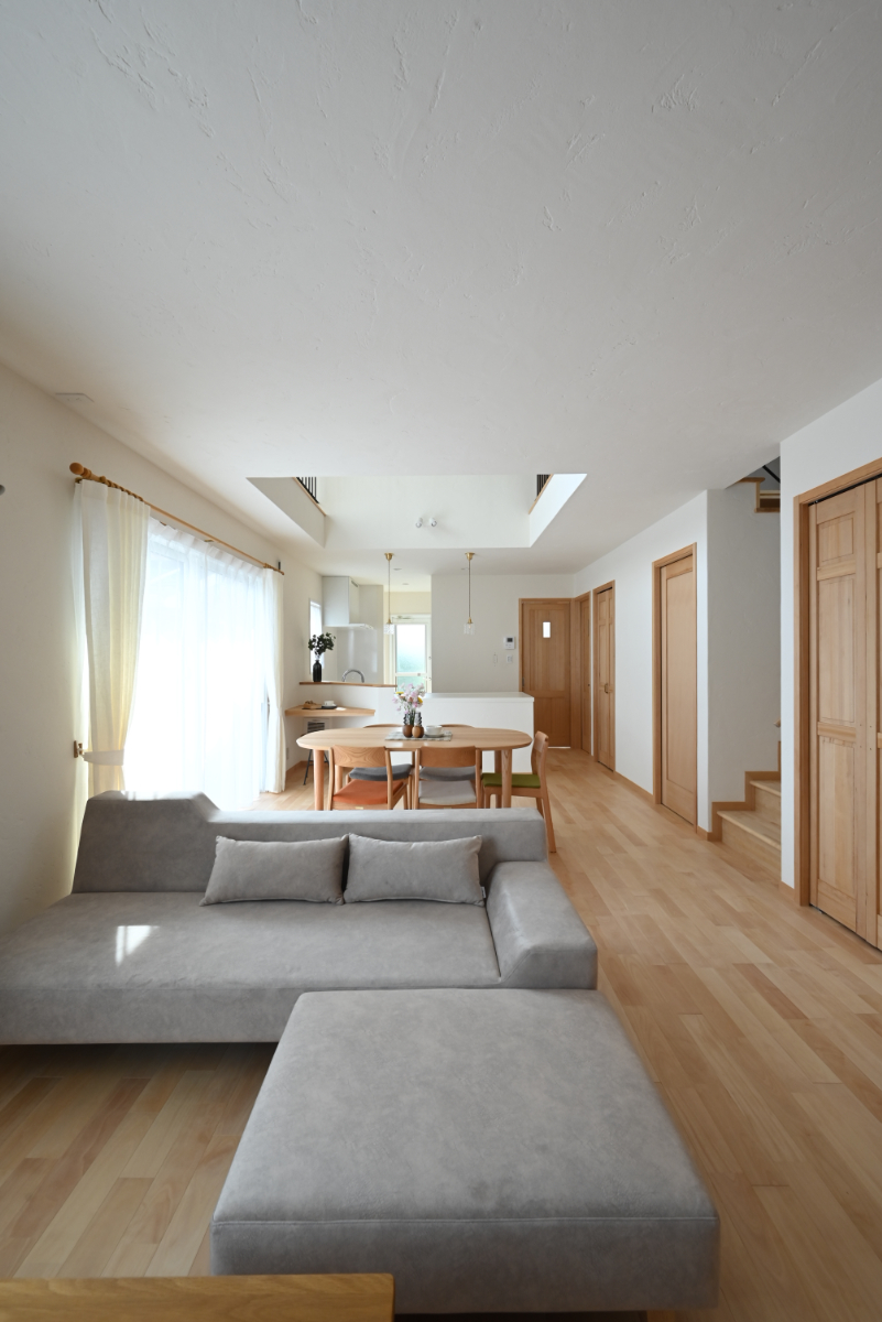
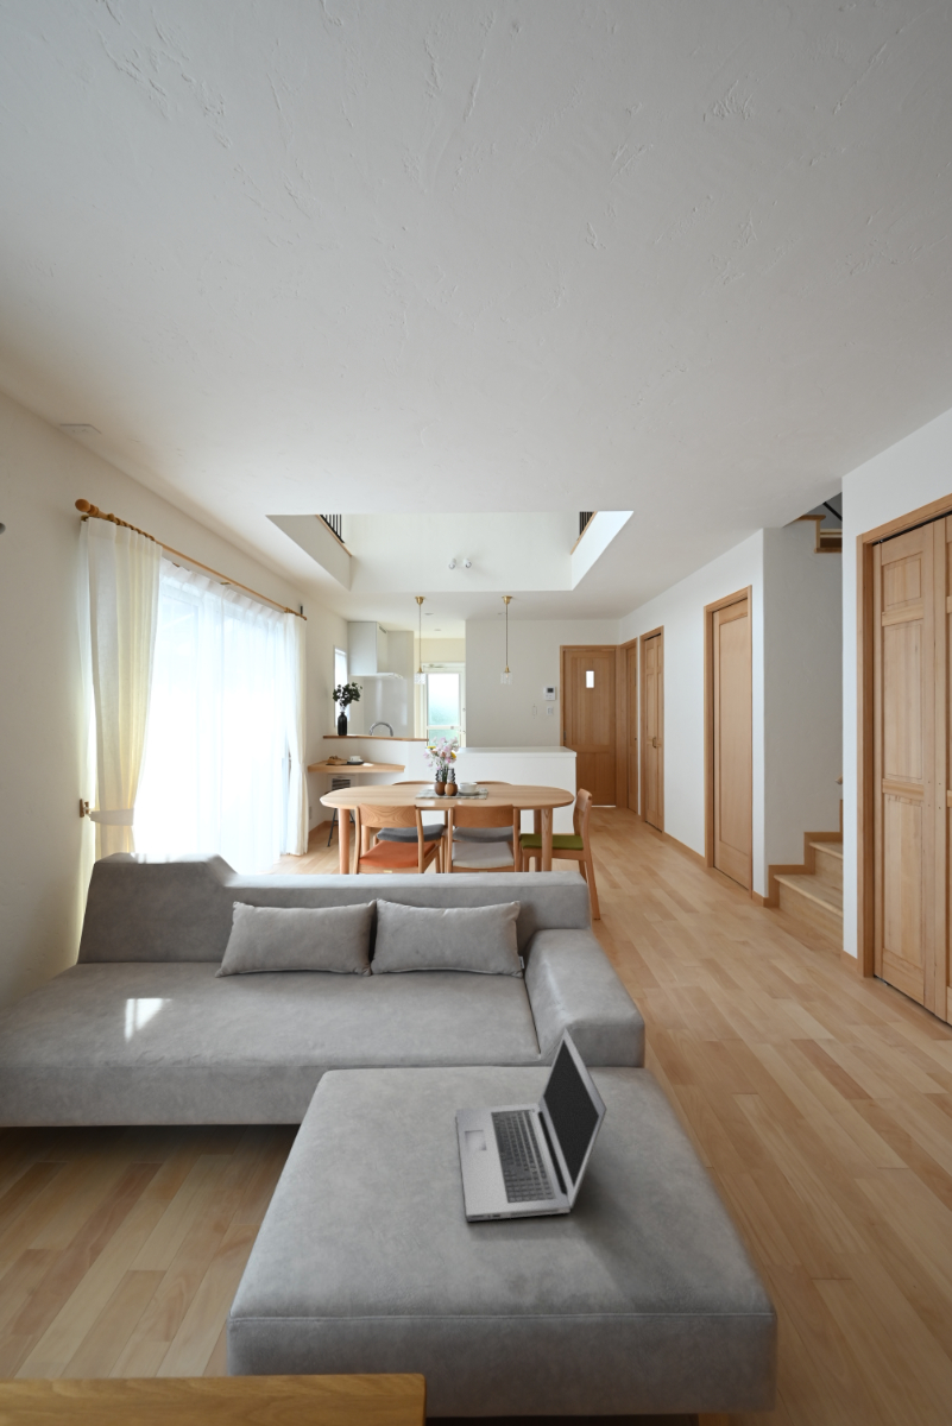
+ laptop (523, 1111)
